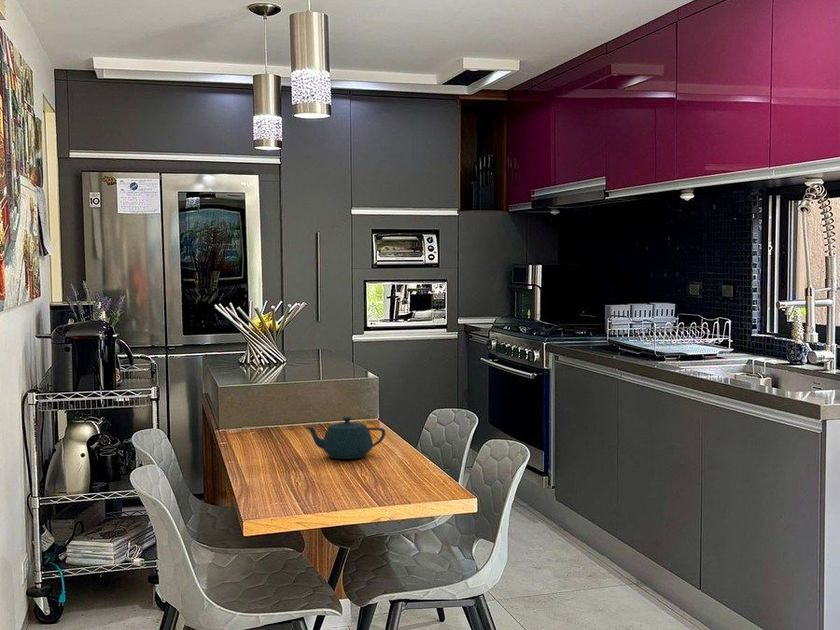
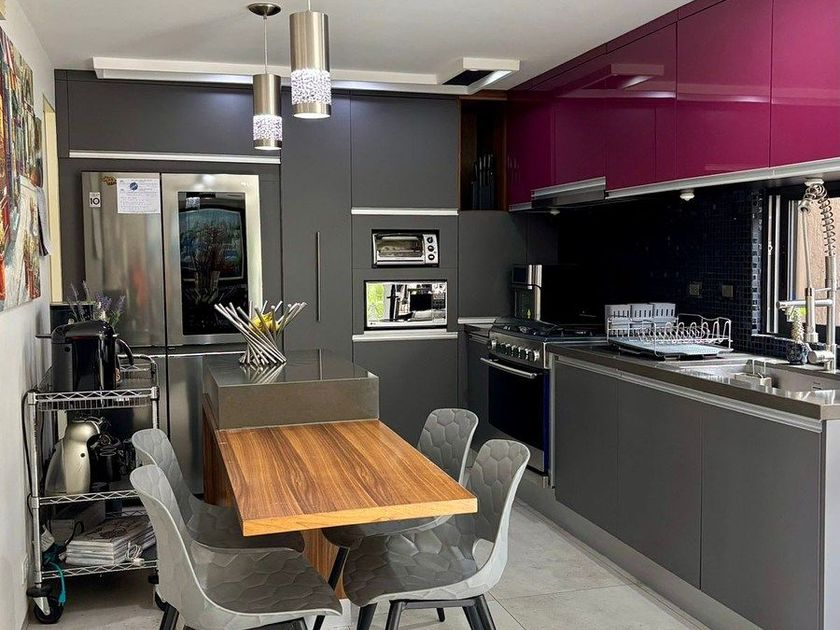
- teapot (345, 436)
